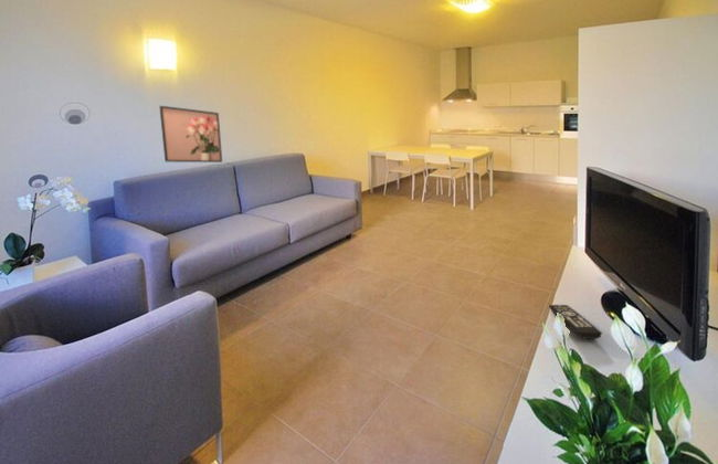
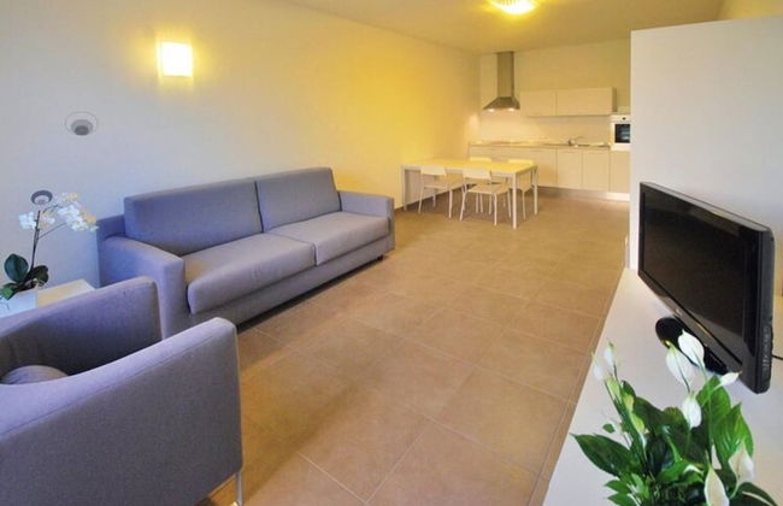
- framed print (192, 136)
- remote control (572, 319)
